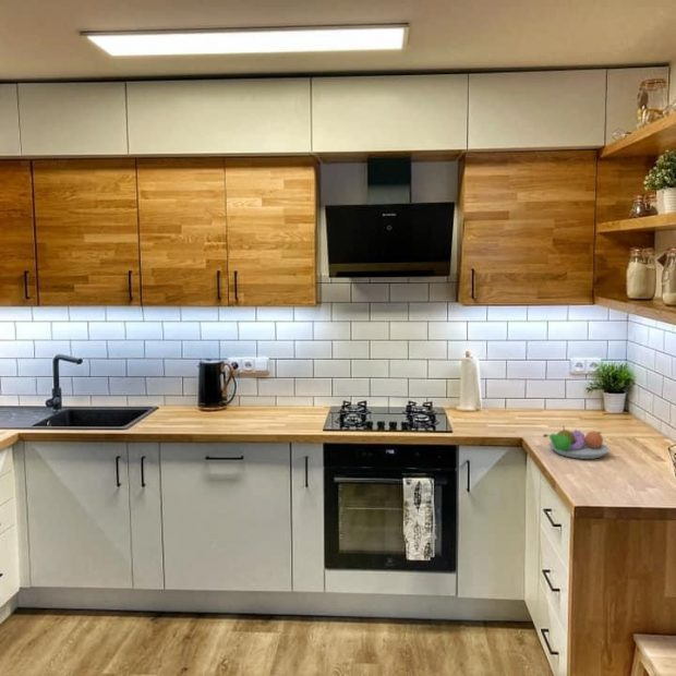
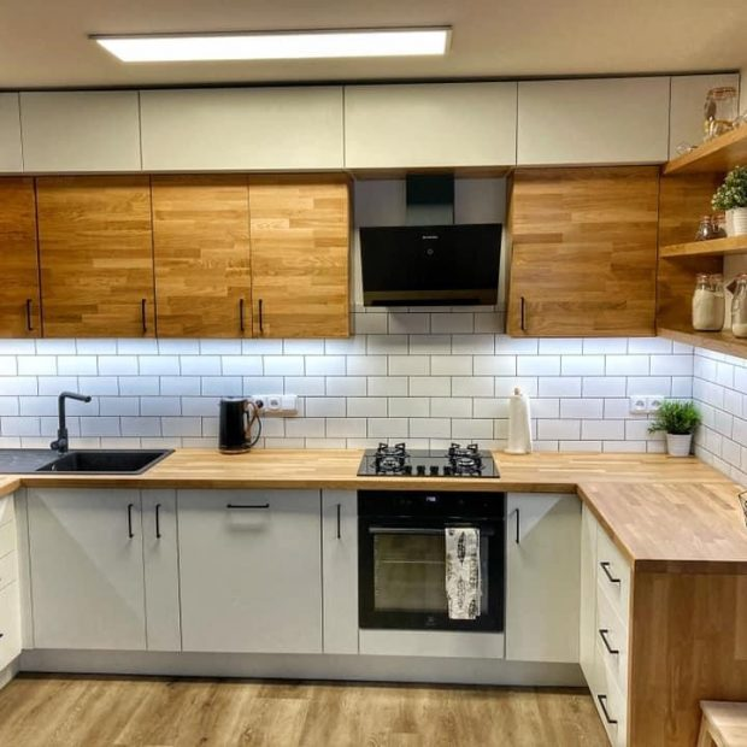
- fruit bowl (576, 440)
